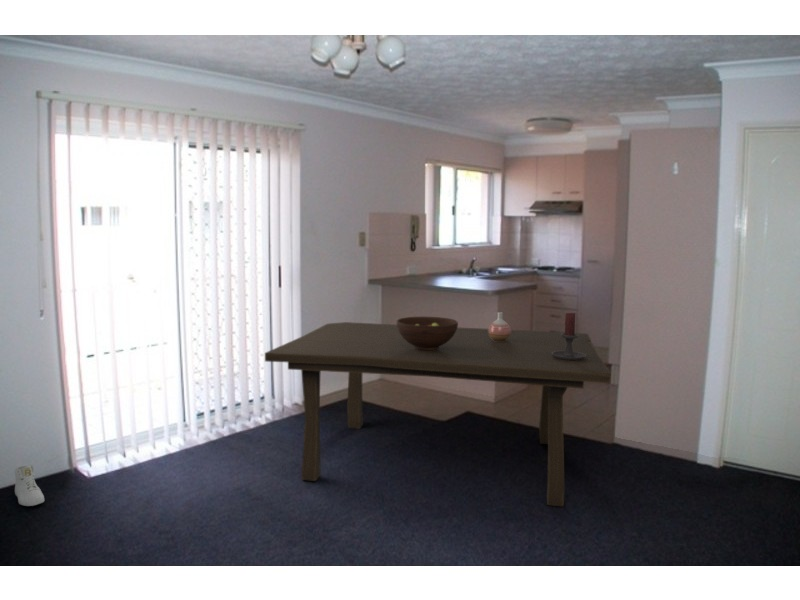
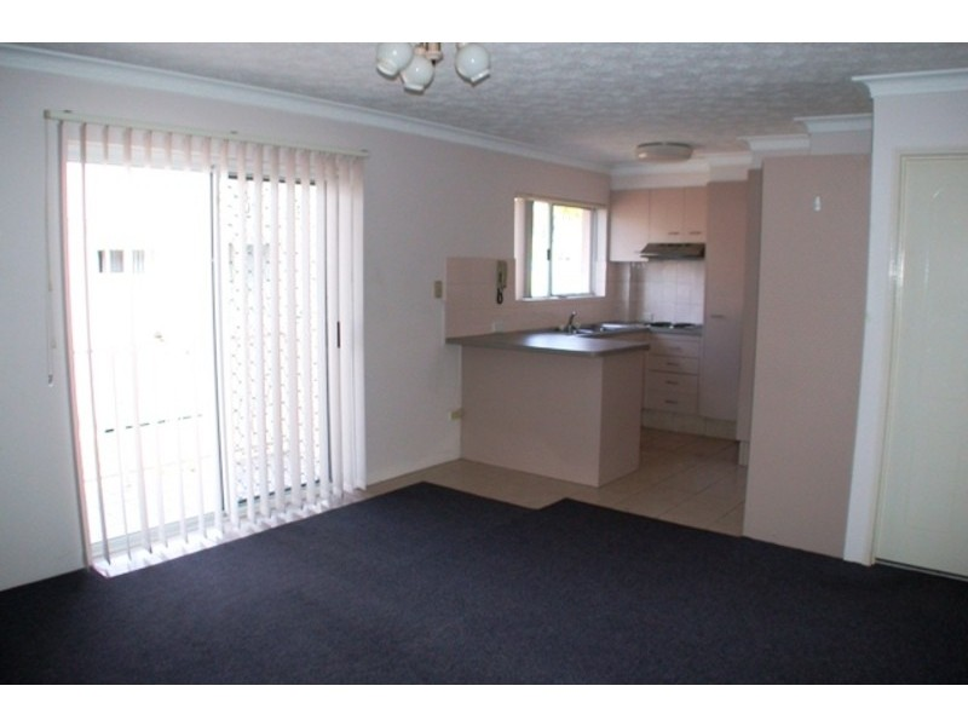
- sneaker (27, 483)
- vase (499, 326)
- candle holder (569, 334)
- dining table (442, 377)
- fruit bowl (426, 334)
